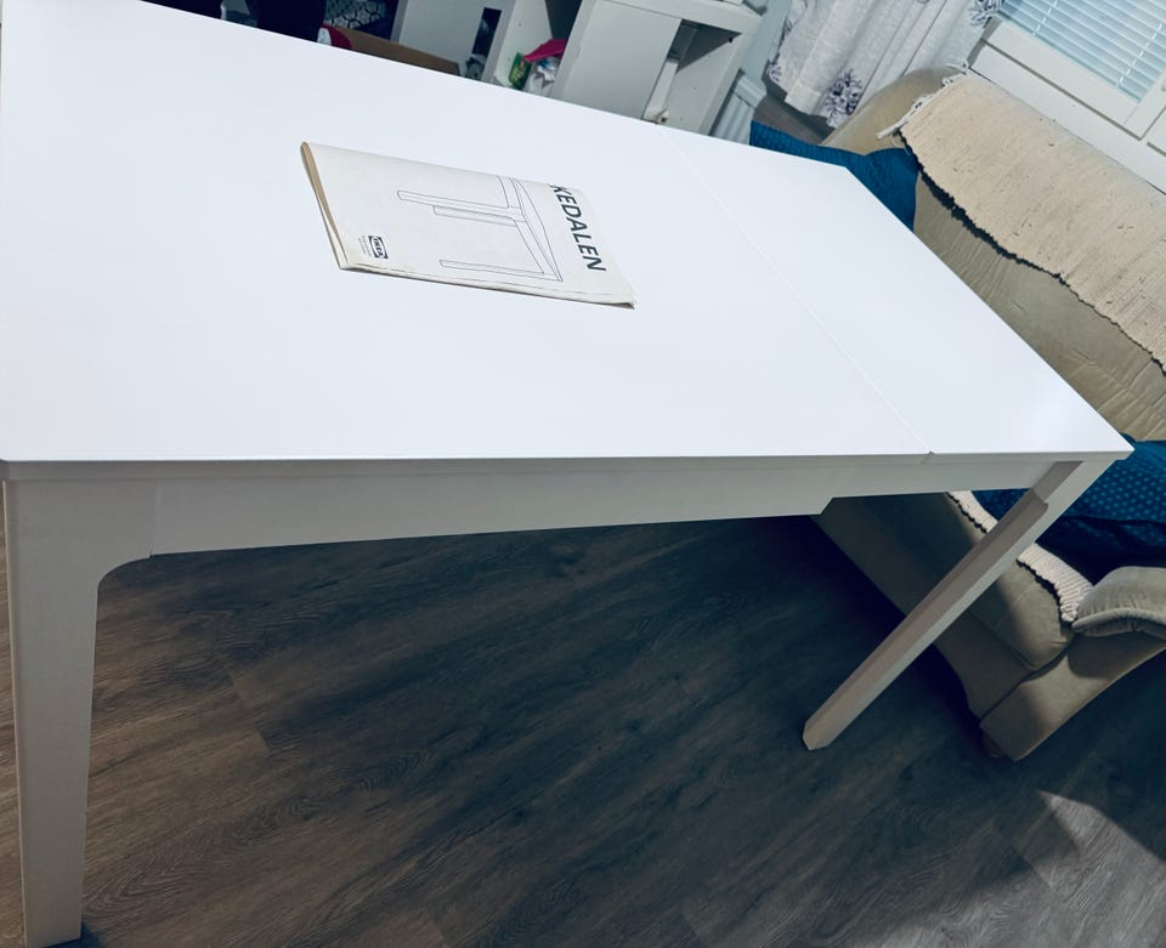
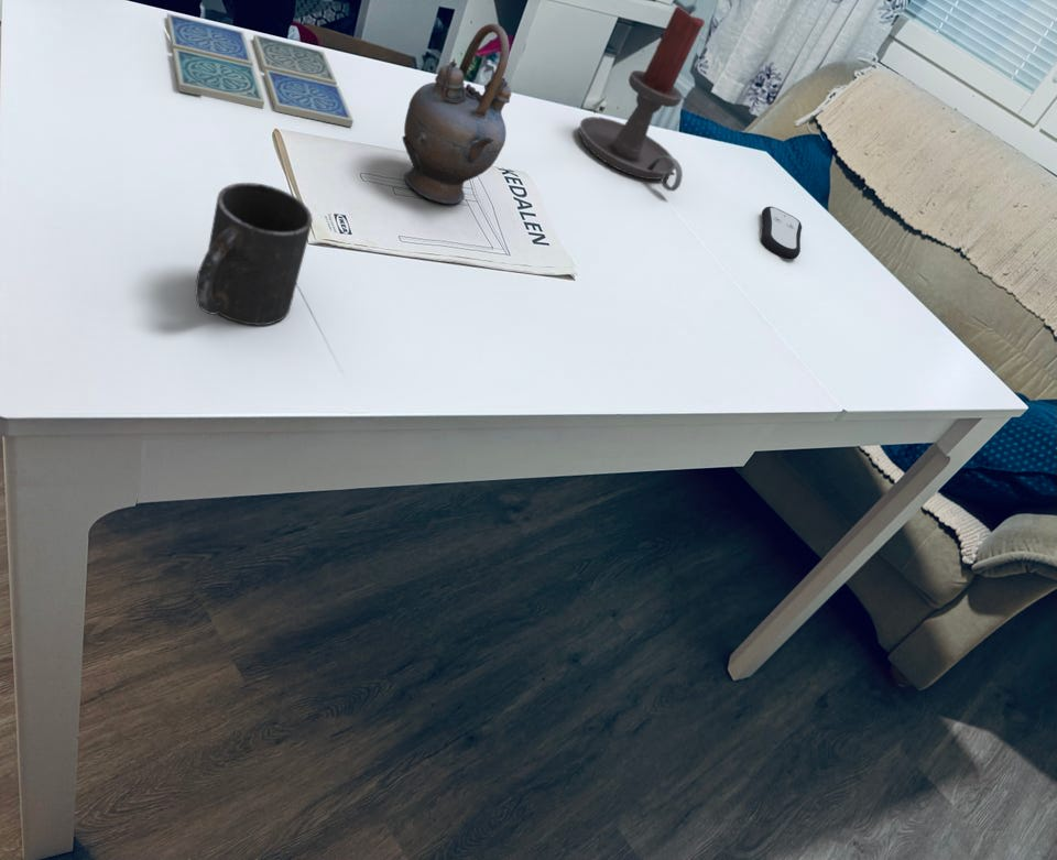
+ mug (243, 260)
+ remote control (781, 232)
+ candle holder (664, 94)
+ teapot (465, 117)
+ drink coaster (254, 70)
